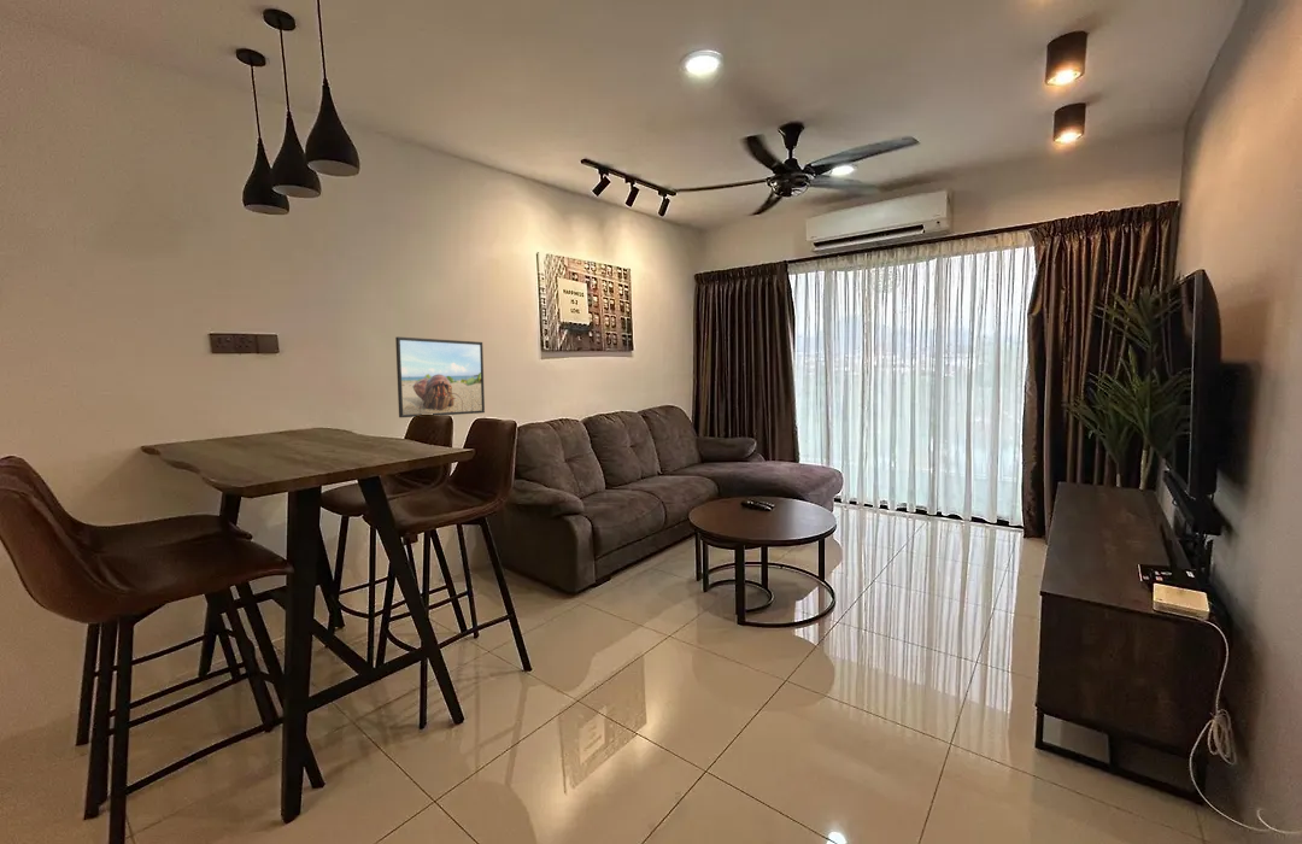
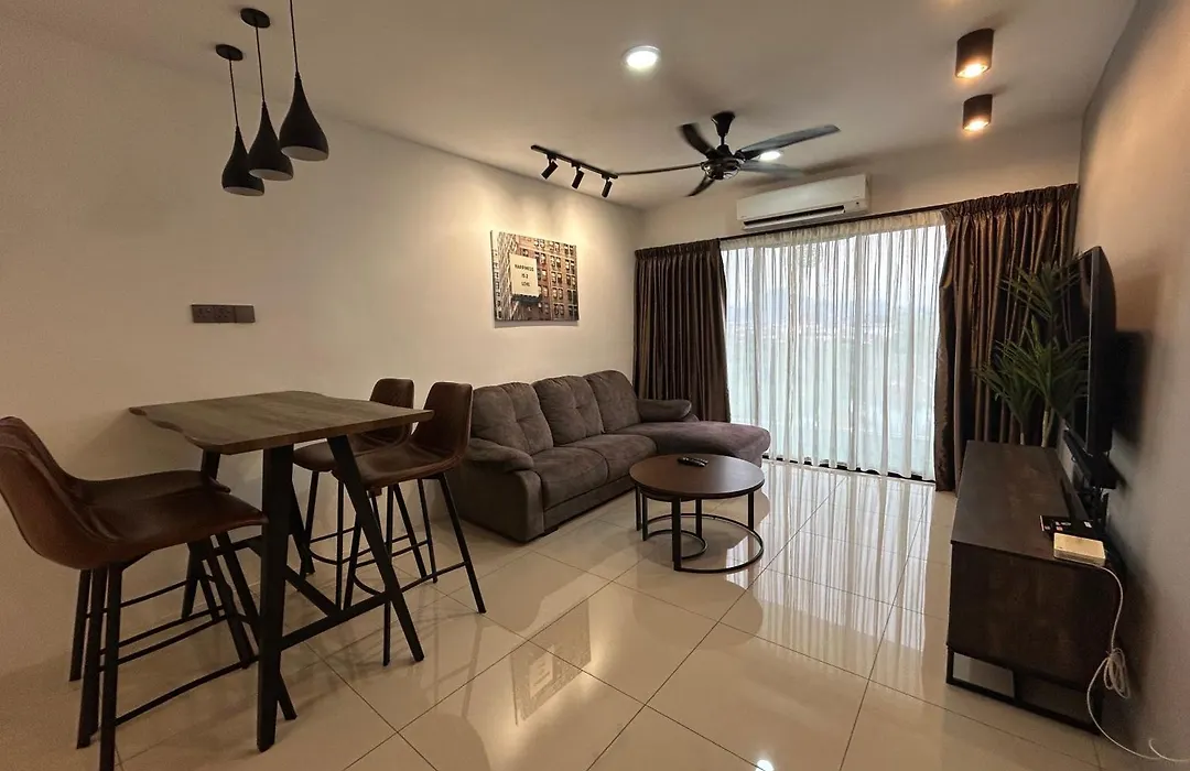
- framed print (442, 377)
